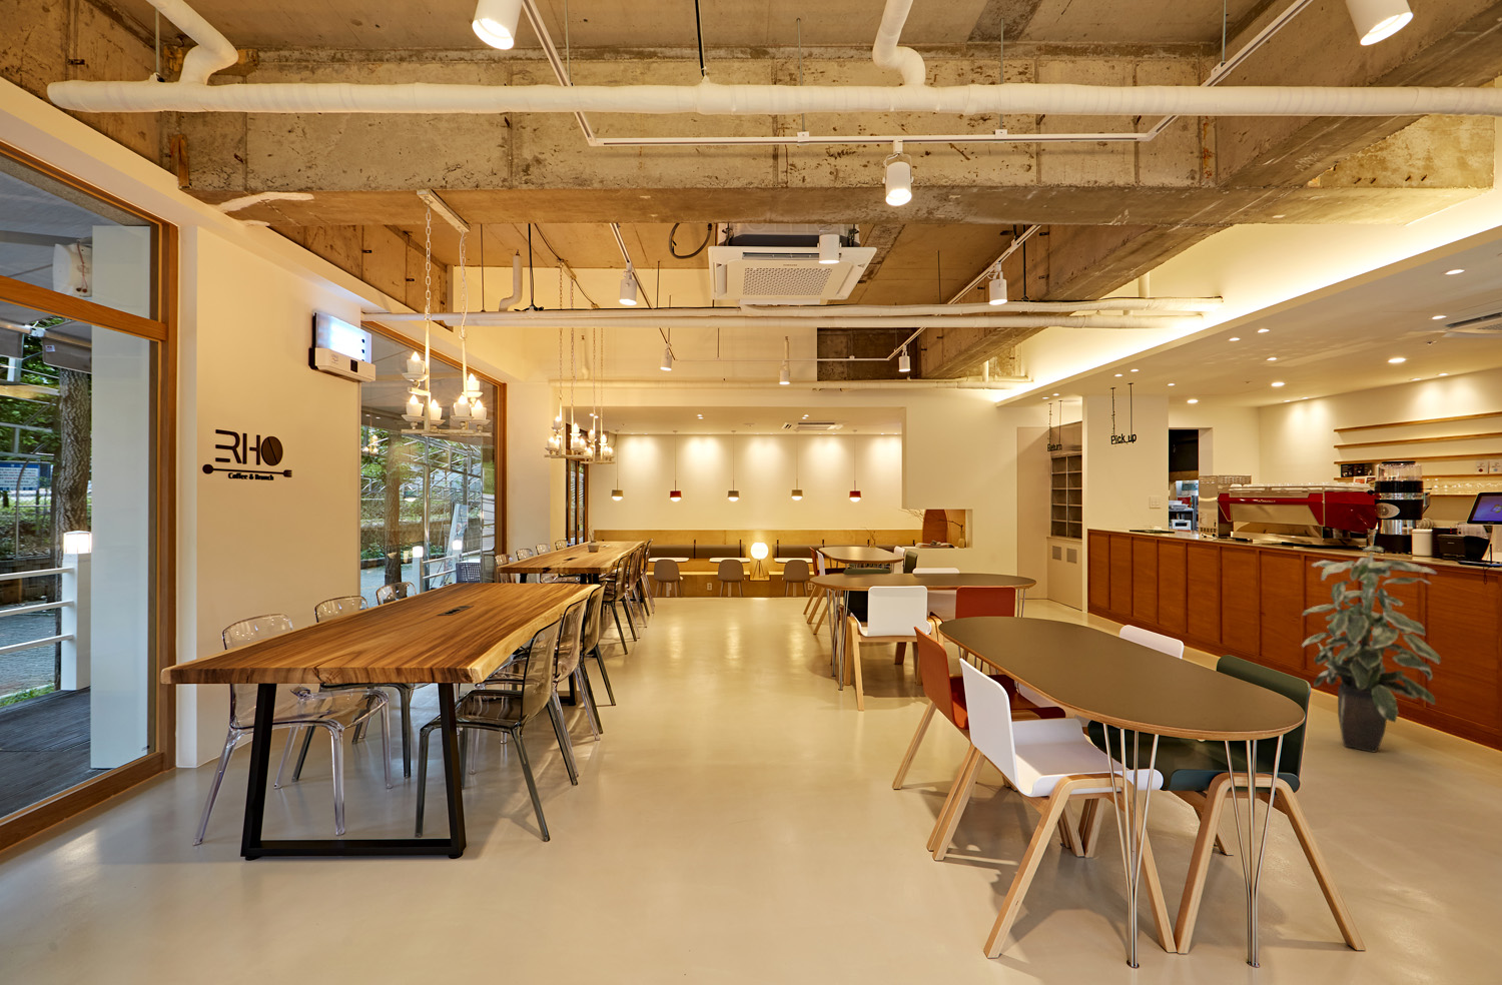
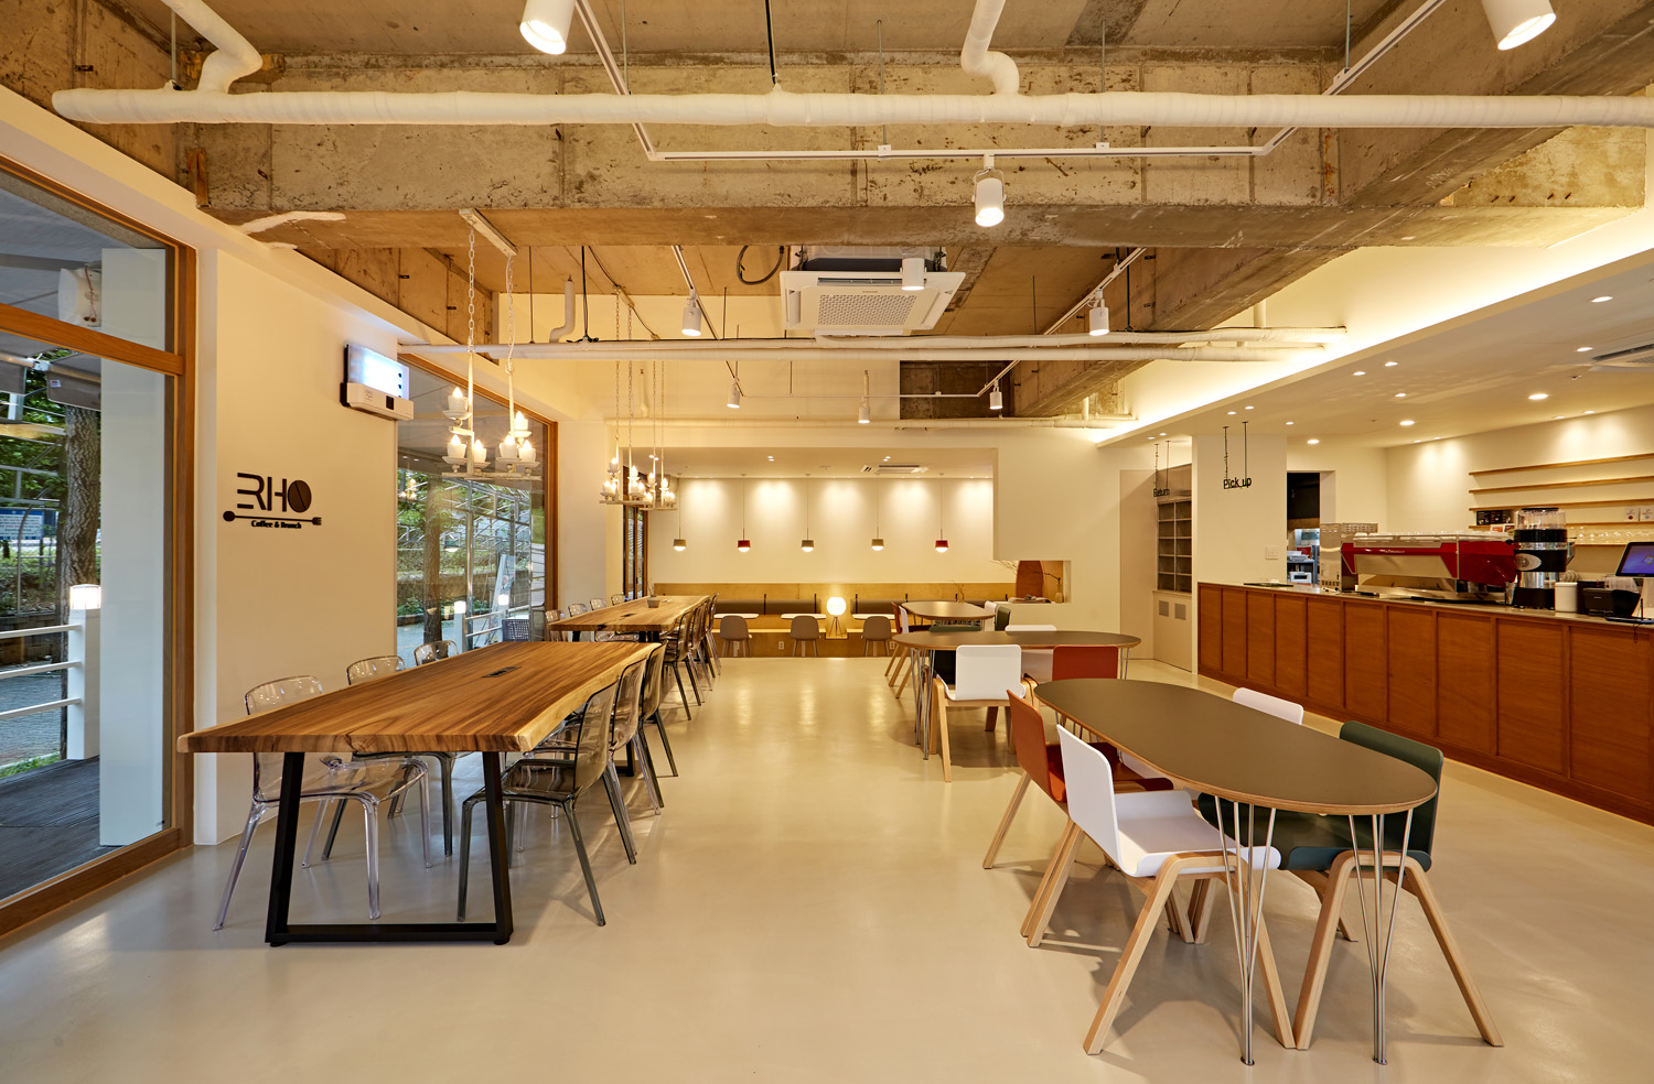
- indoor plant (1370, 649)
